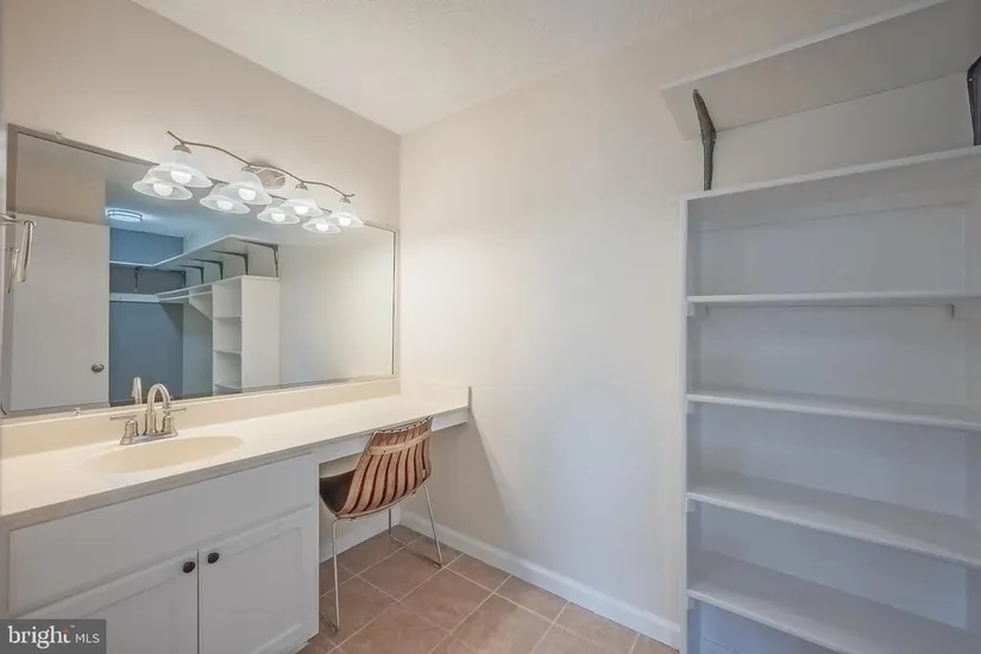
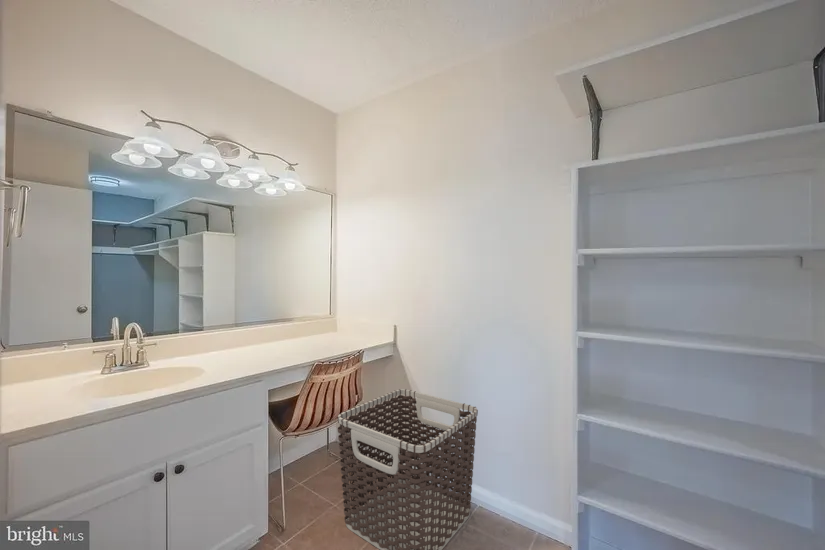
+ clothes hamper (409, 464)
